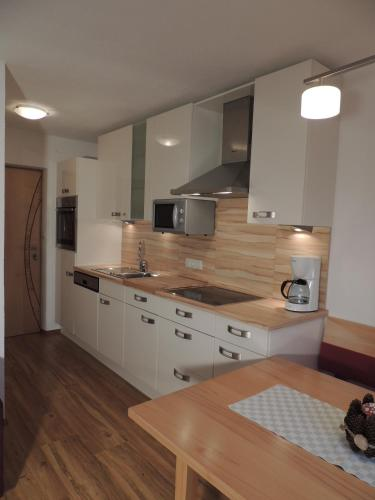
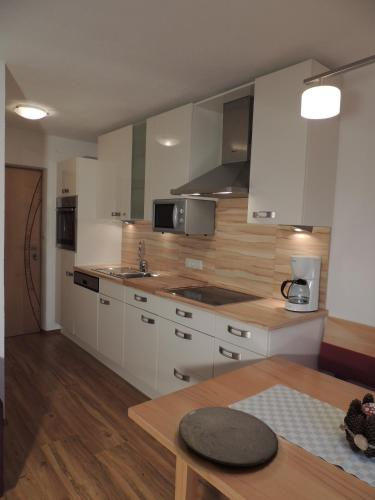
+ plate (227, 432)
